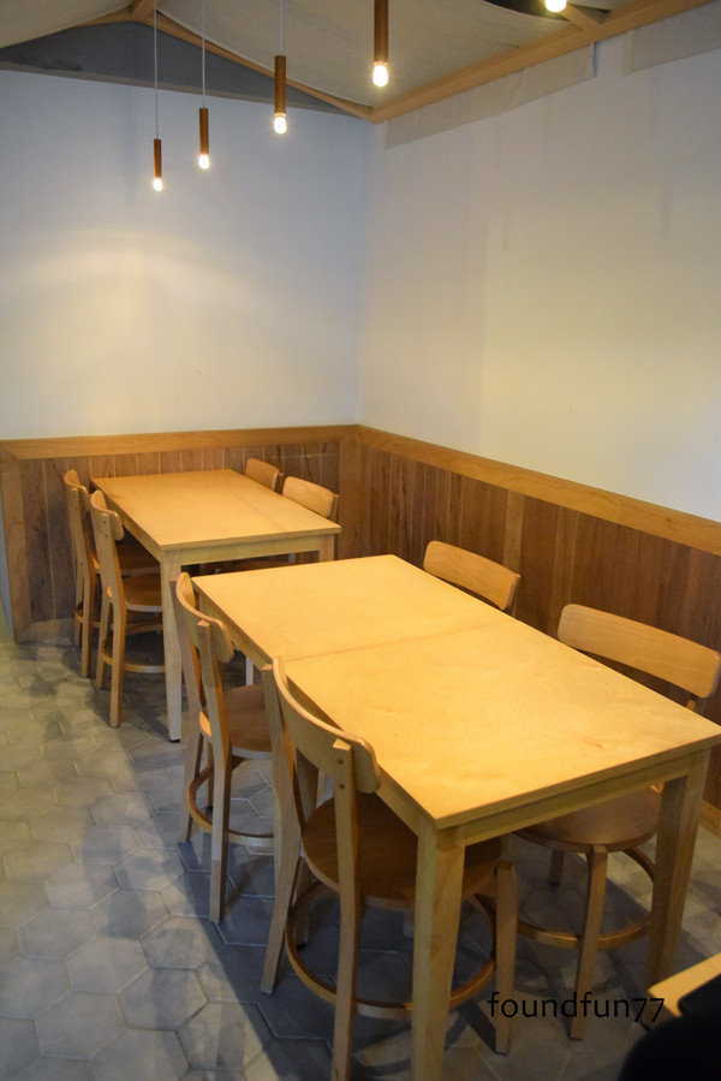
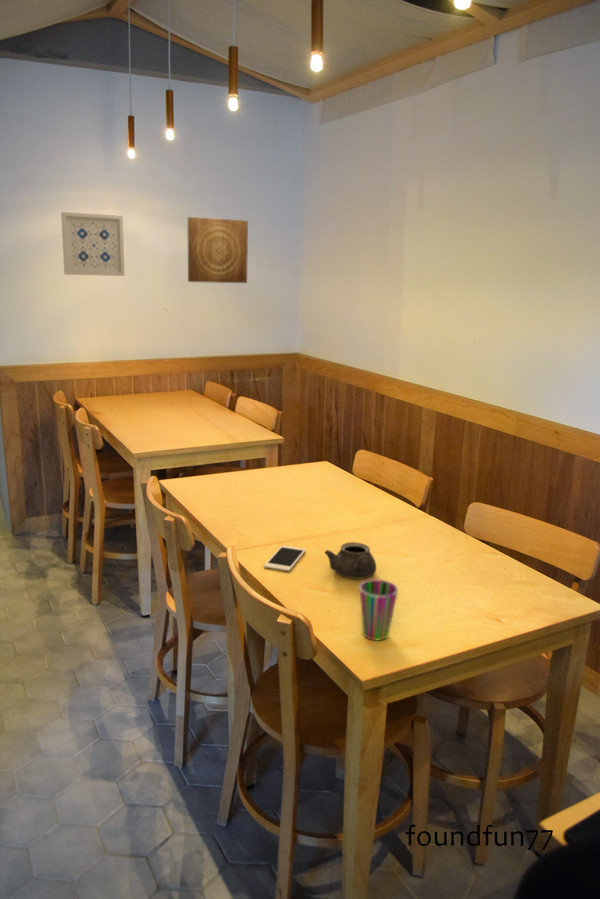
+ cell phone (285, 557)
+ cup (377, 611)
+ teapot (354, 561)
+ wall art (218, 251)
+ wall art (93, 245)
